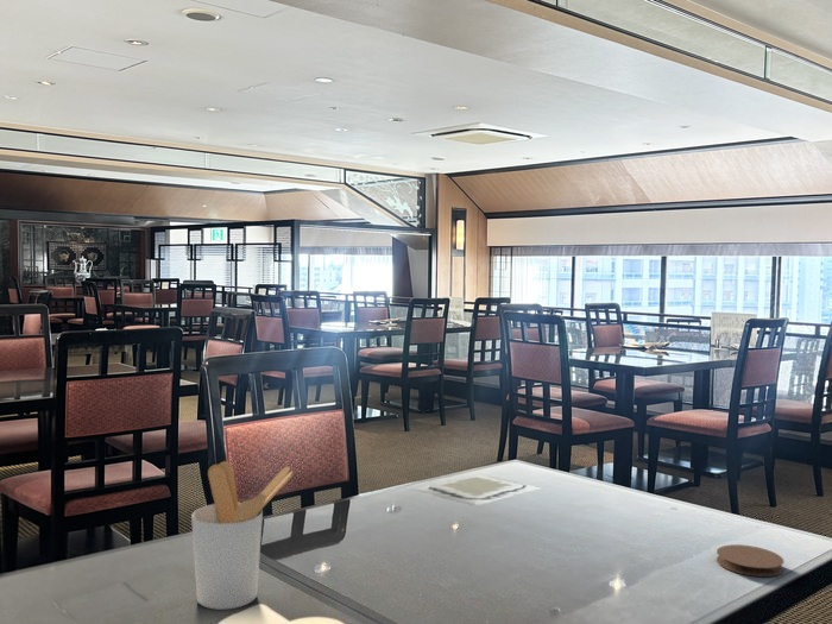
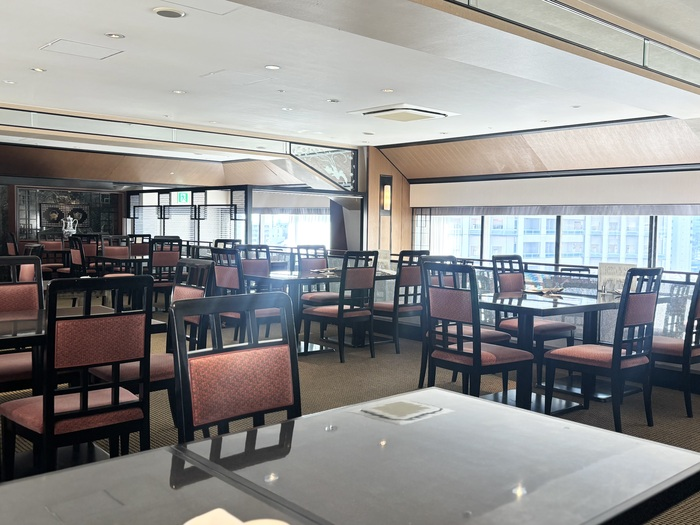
- utensil holder (245, 531)
- coaster (749, 560)
